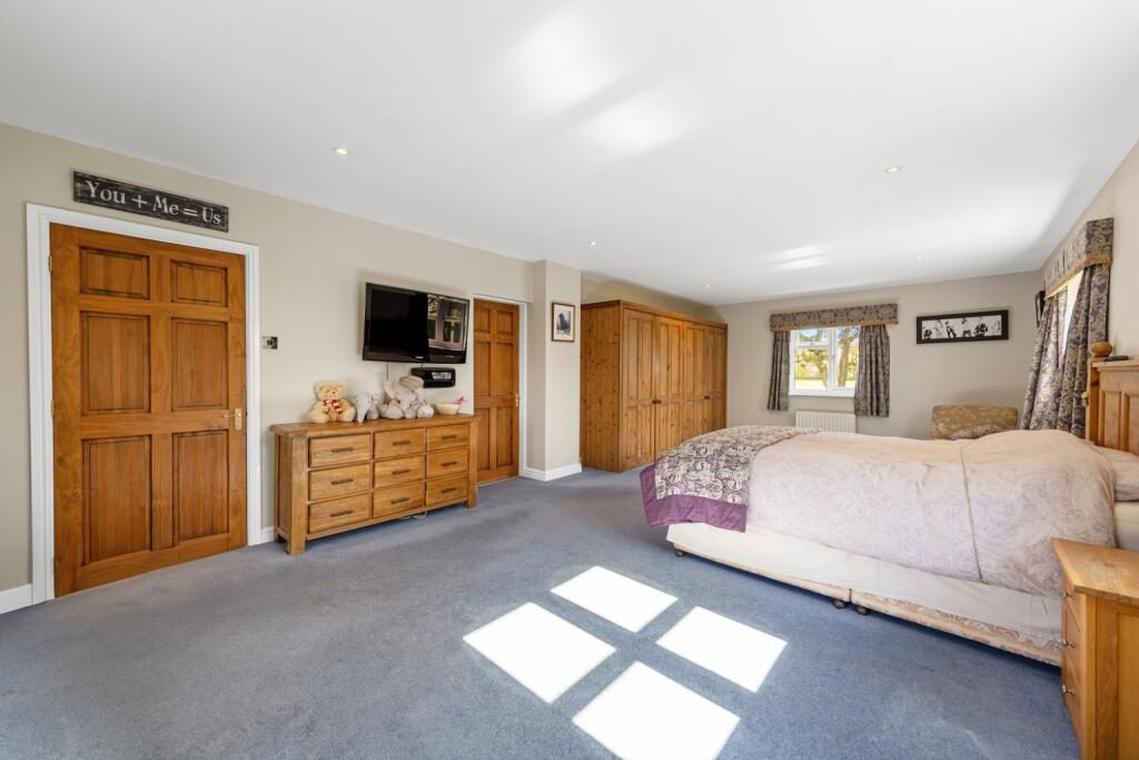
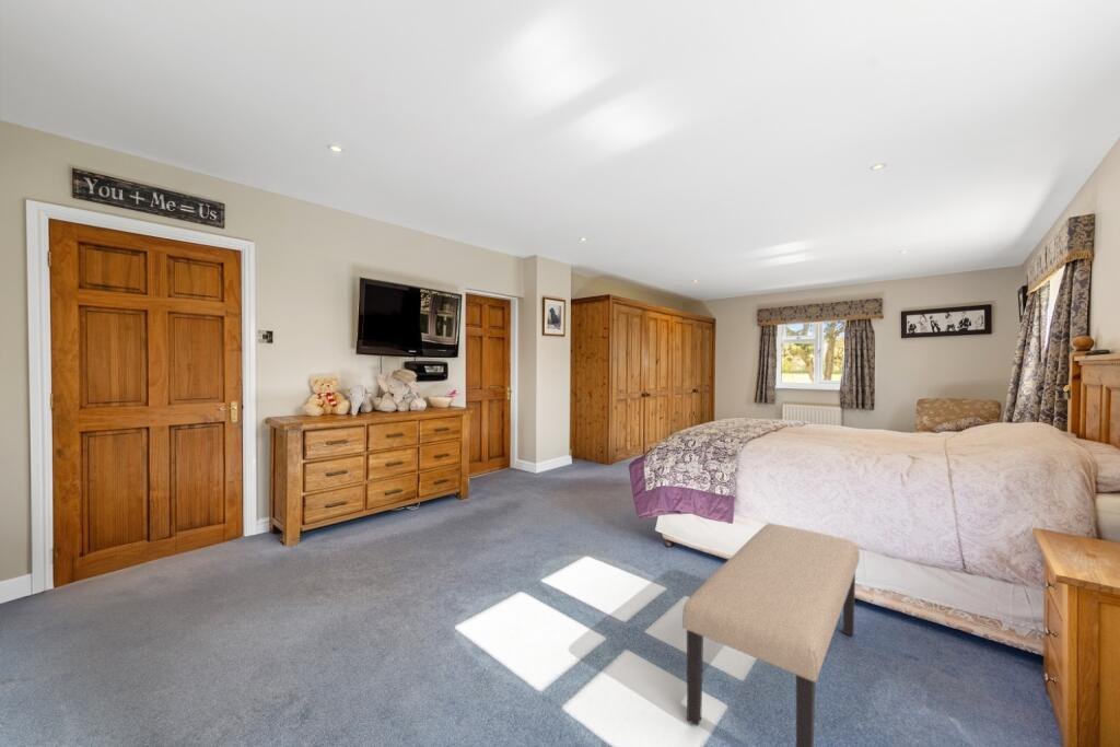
+ bench (783, 616)
